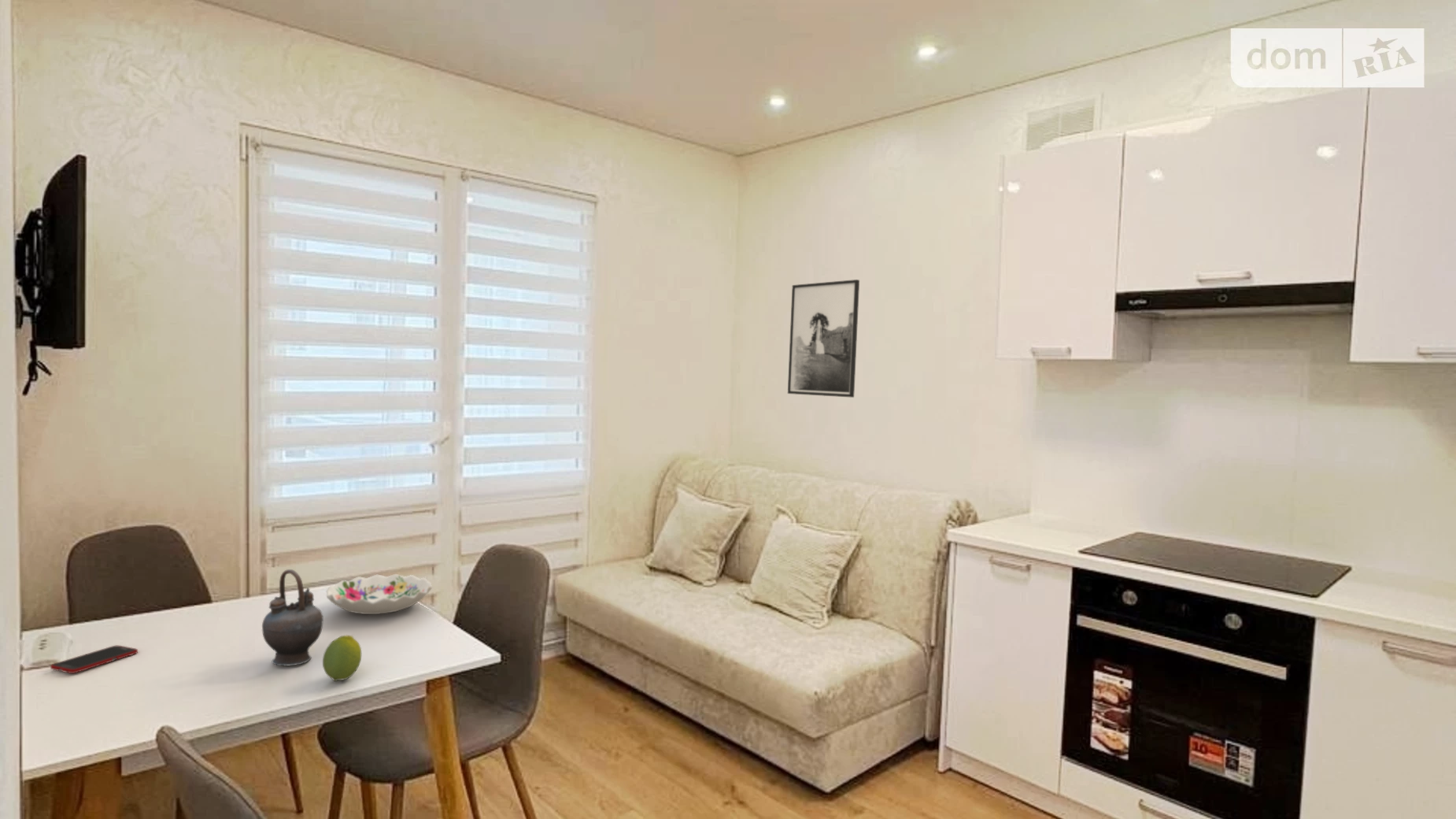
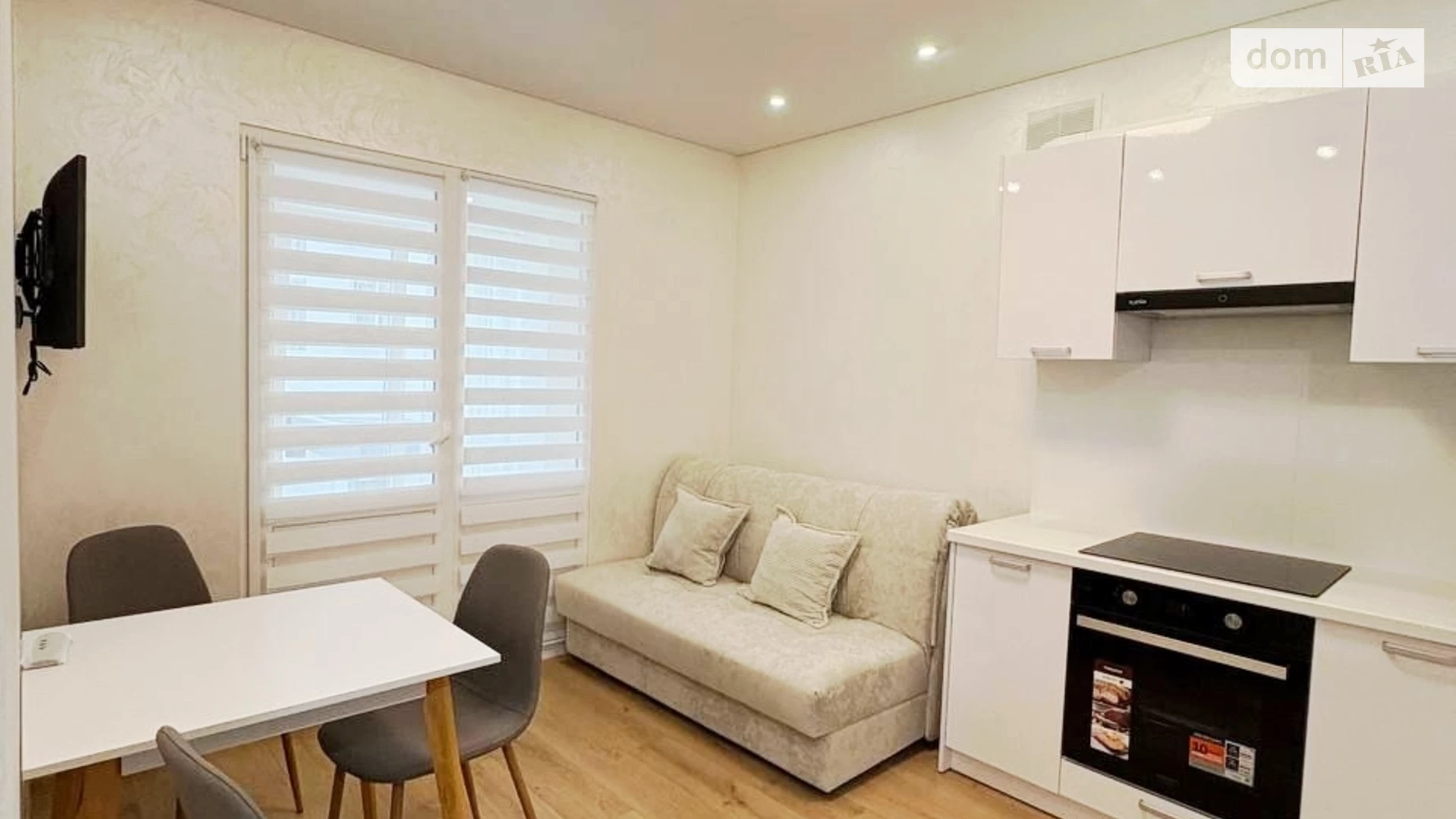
- teapot (290, 614)
- decorative bowl (379, 597)
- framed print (822, 339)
- cell phone (95, 658)
- fruit (342, 657)
